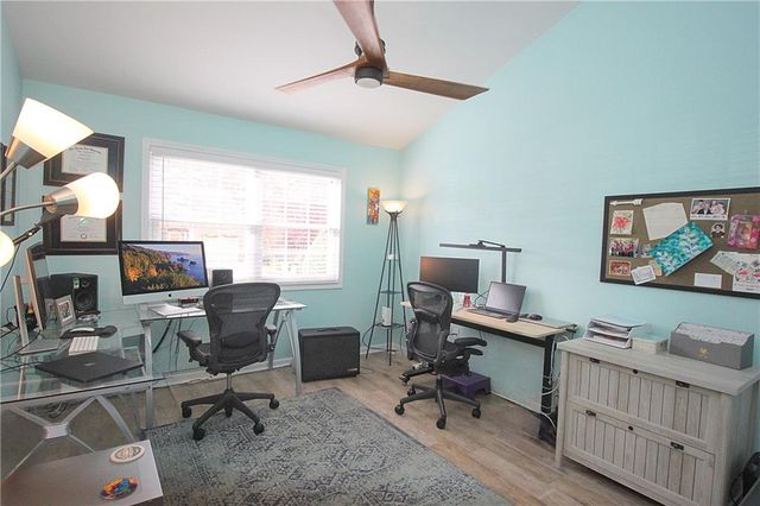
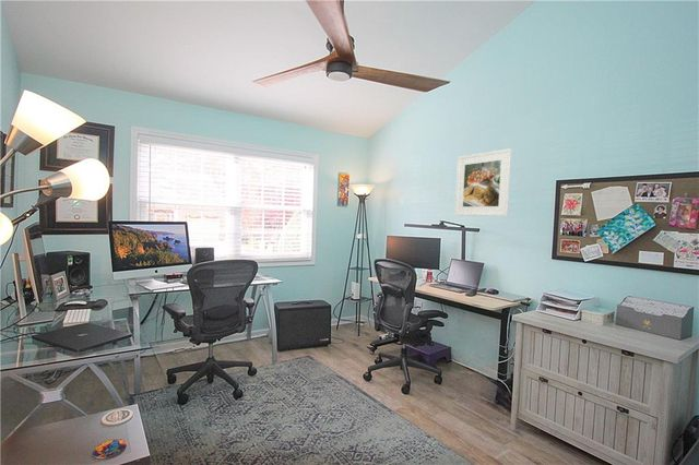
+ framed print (481, 184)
